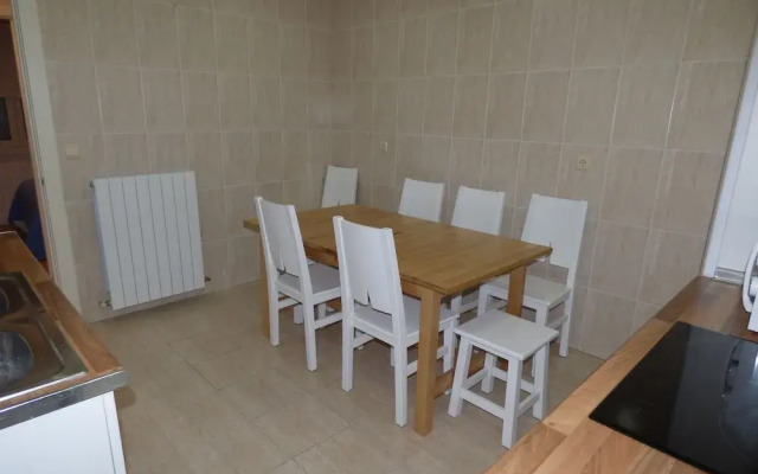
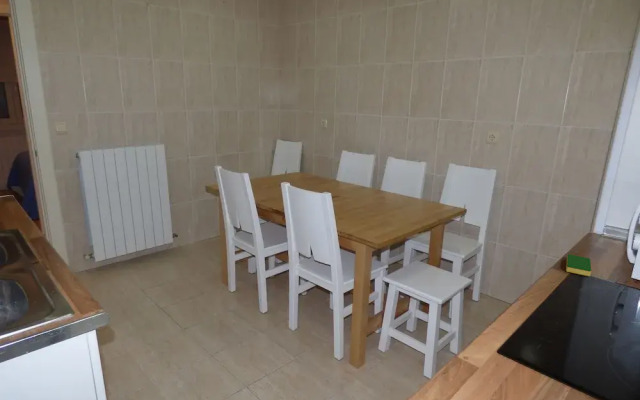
+ dish sponge (578, 264)
